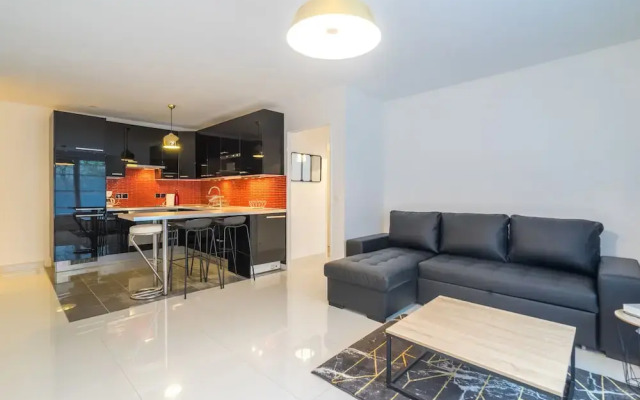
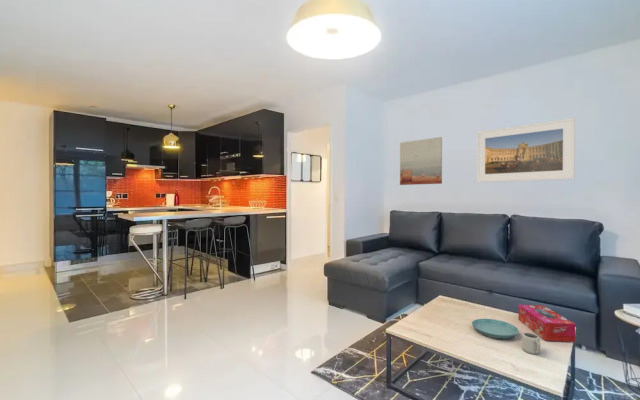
+ cup (532, 344)
+ wall art (420, 162)
+ saucer (494, 328)
+ tissue box (544, 321)
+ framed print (521, 153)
